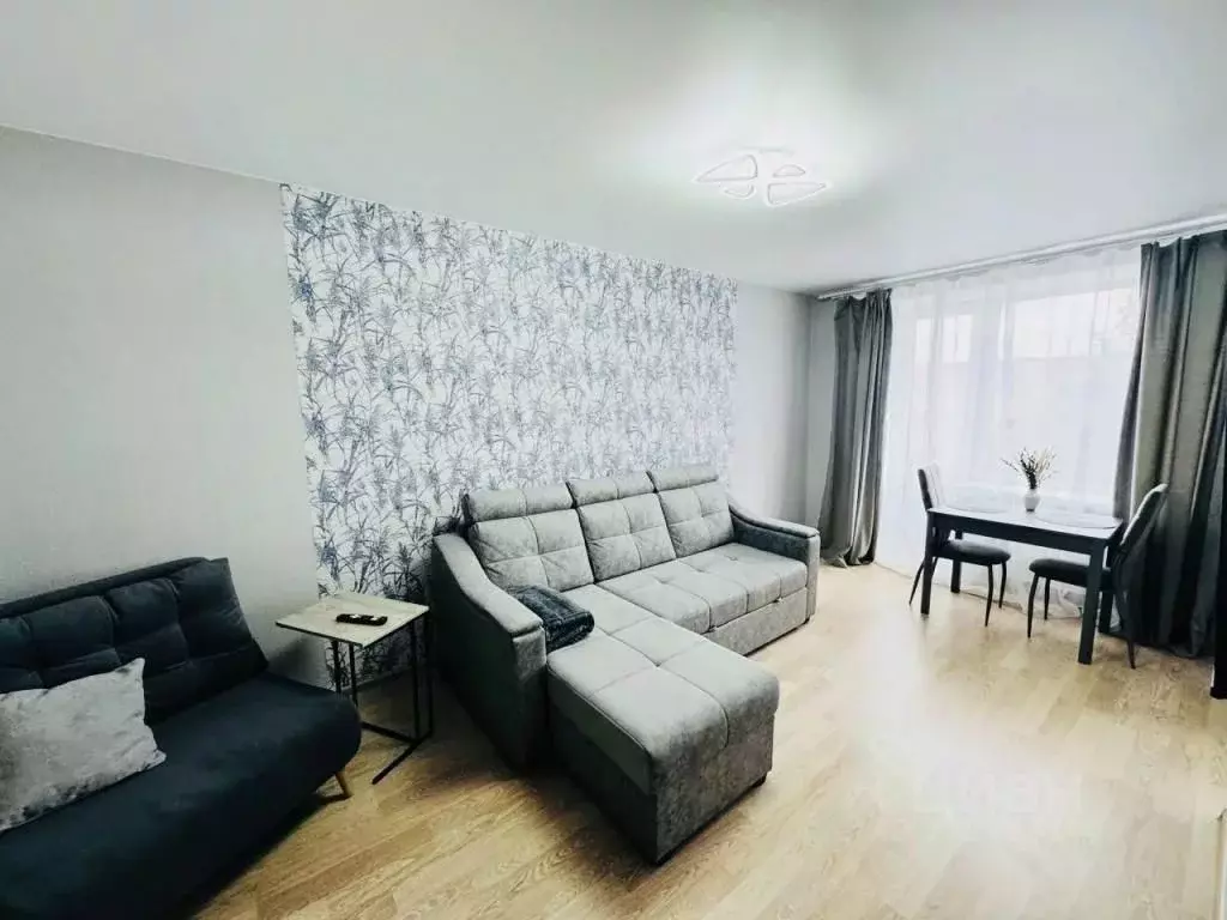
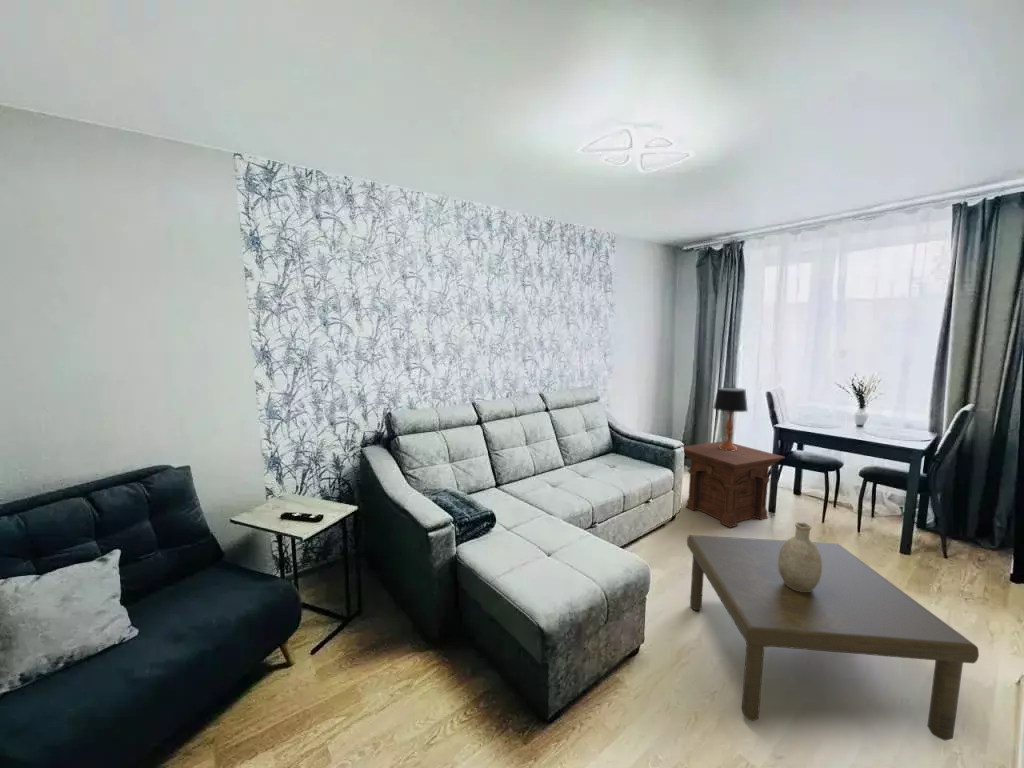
+ decorative vase (800, 555)
+ side table (727, 482)
+ table lamp (729, 418)
+ coffee table (797, 619)
